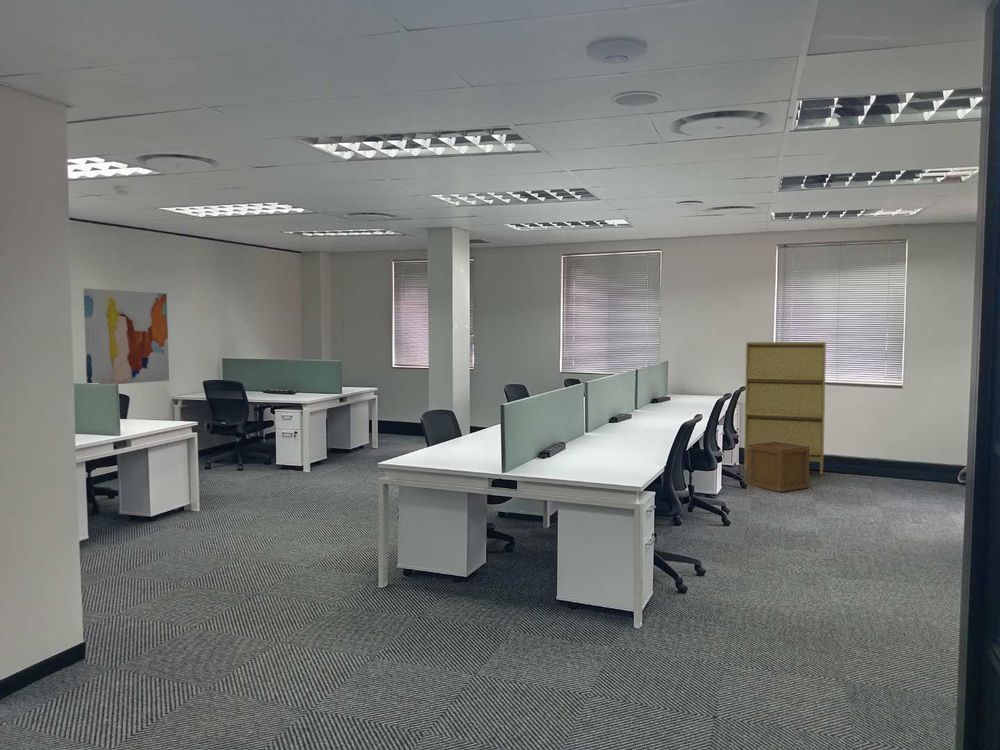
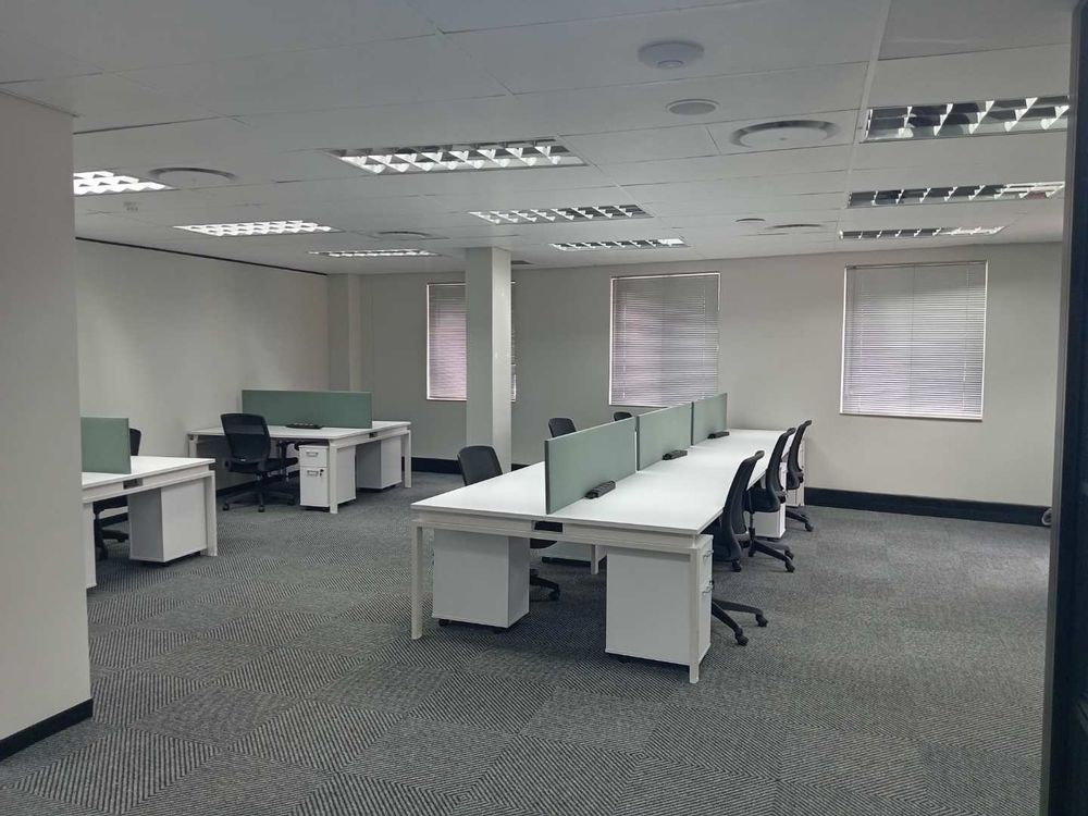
- wall art (128, 337)
- cabinet (784, 406)
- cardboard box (777, 465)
